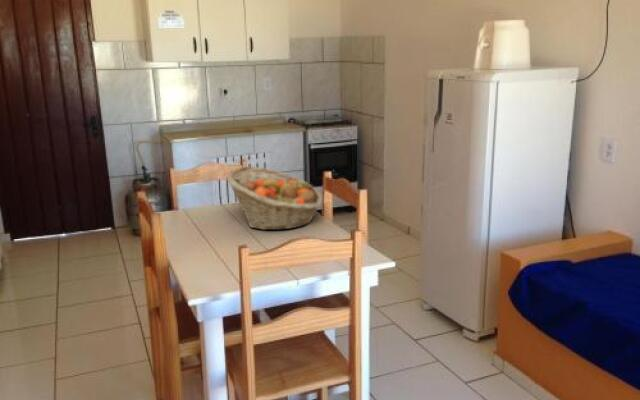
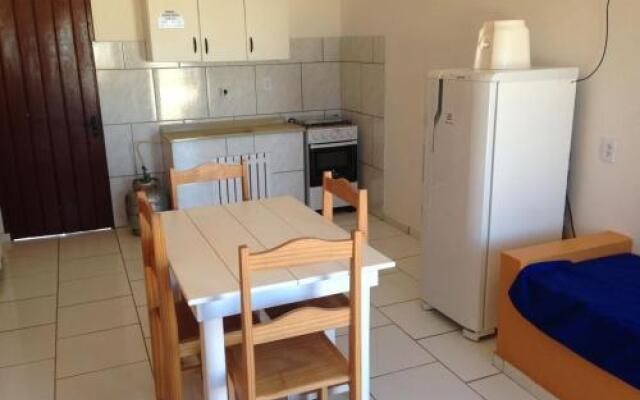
- fruit basket (275, 195)
